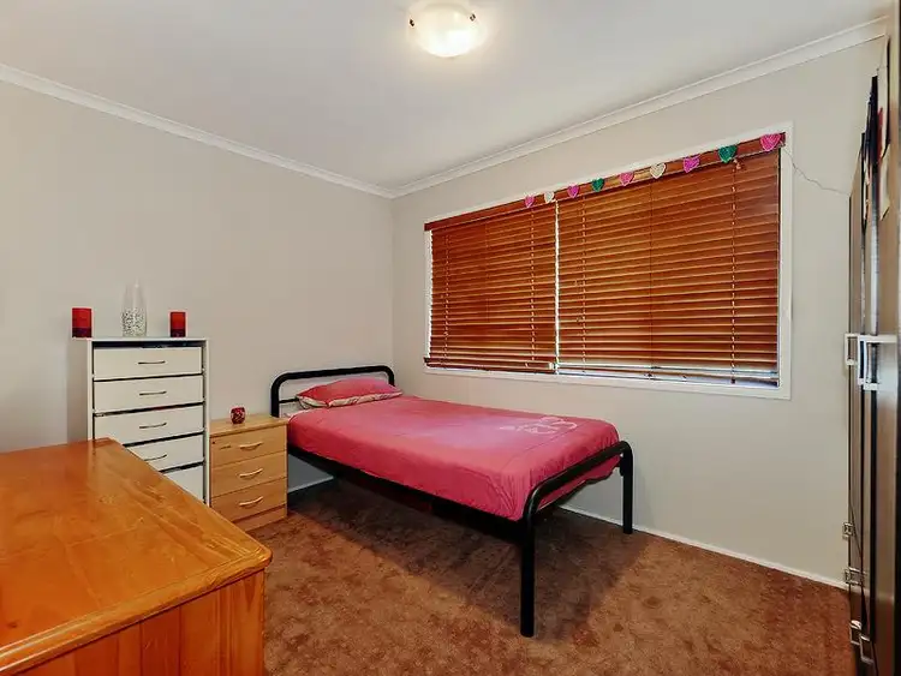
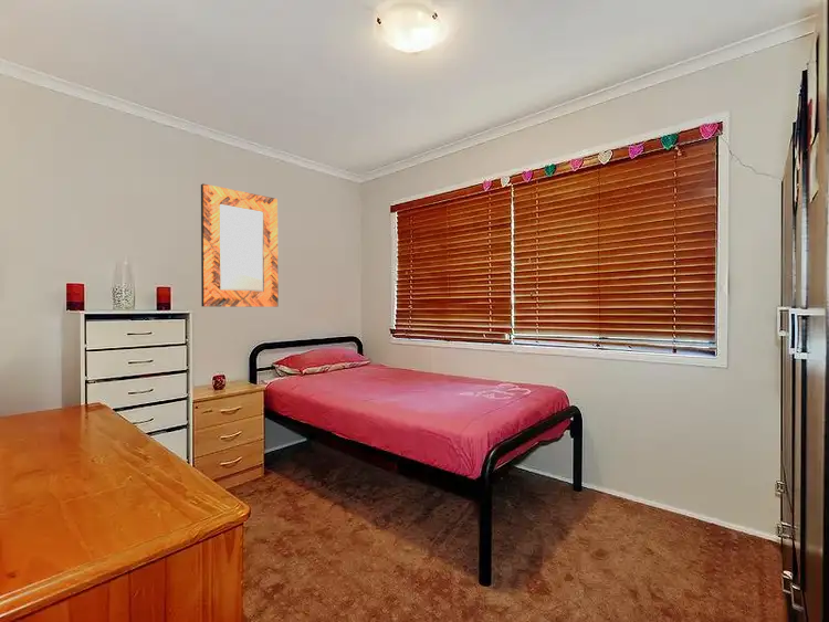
+ home mirror (241, 249)
